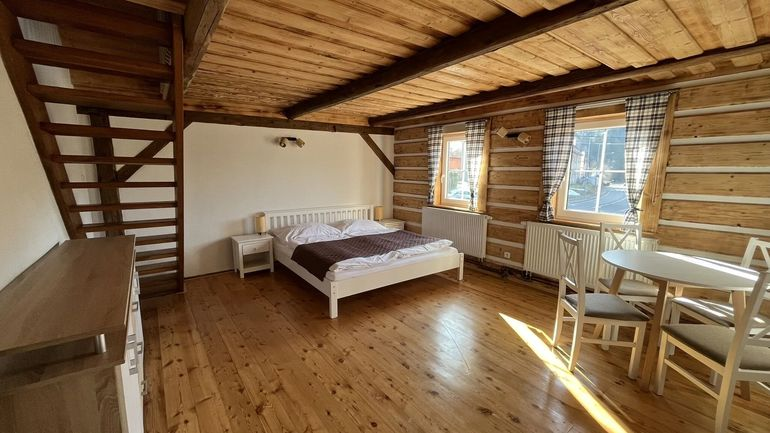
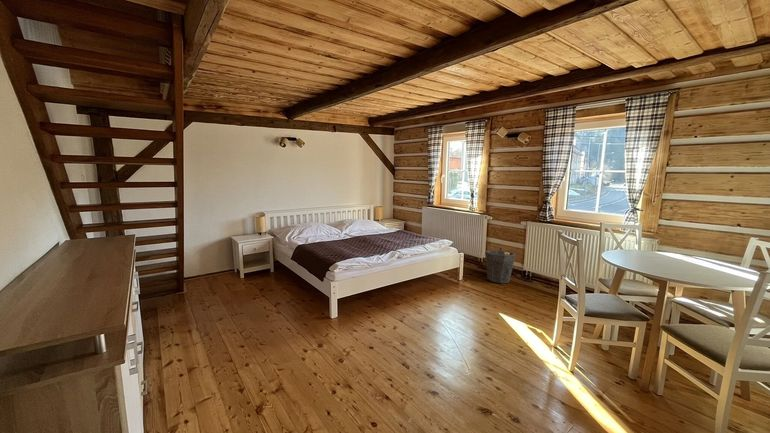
+ waste bin (499, 266)
